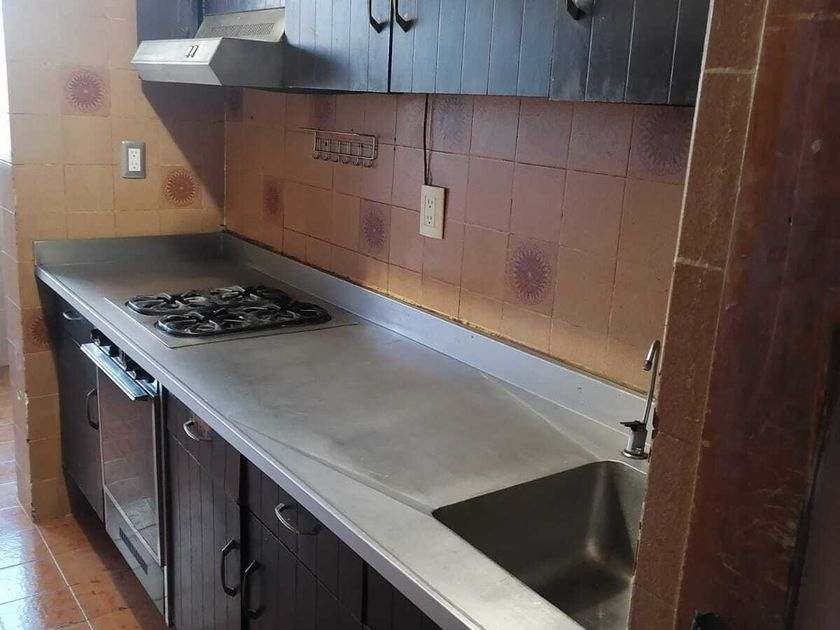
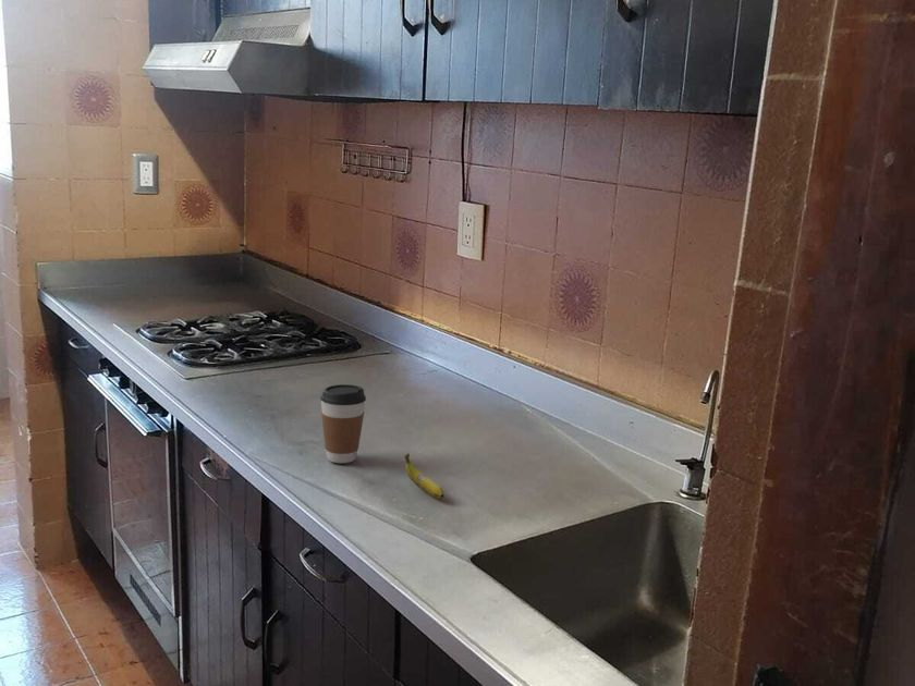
+ fruit (426, 477)
+ coffee cup (342, 424)
